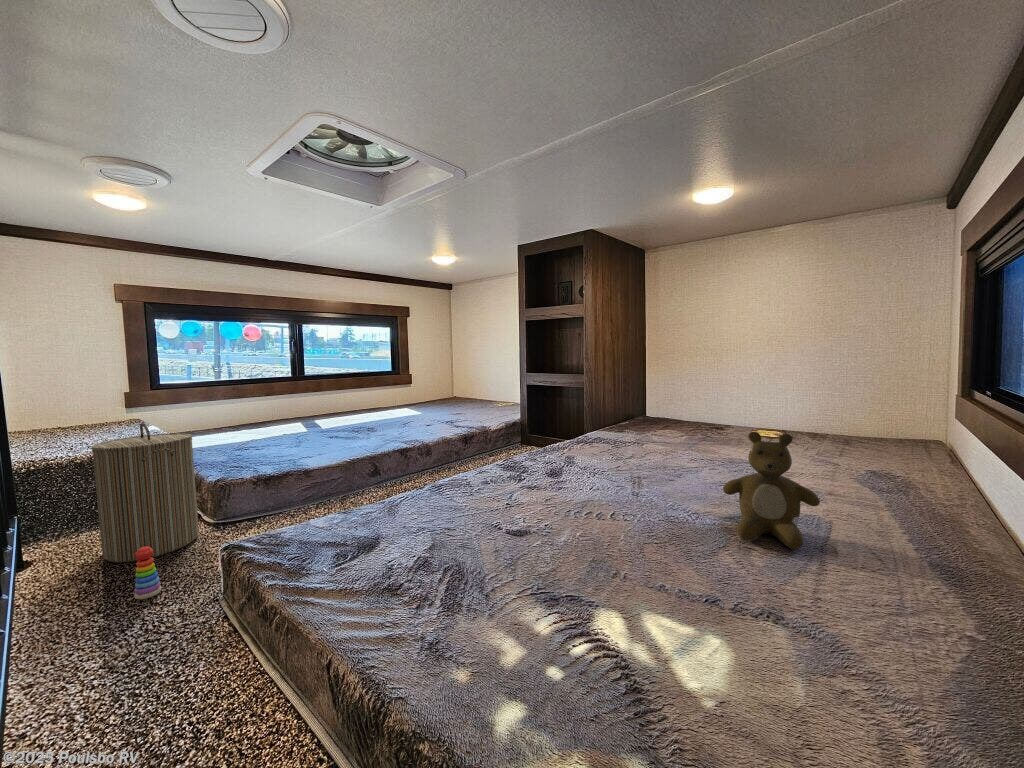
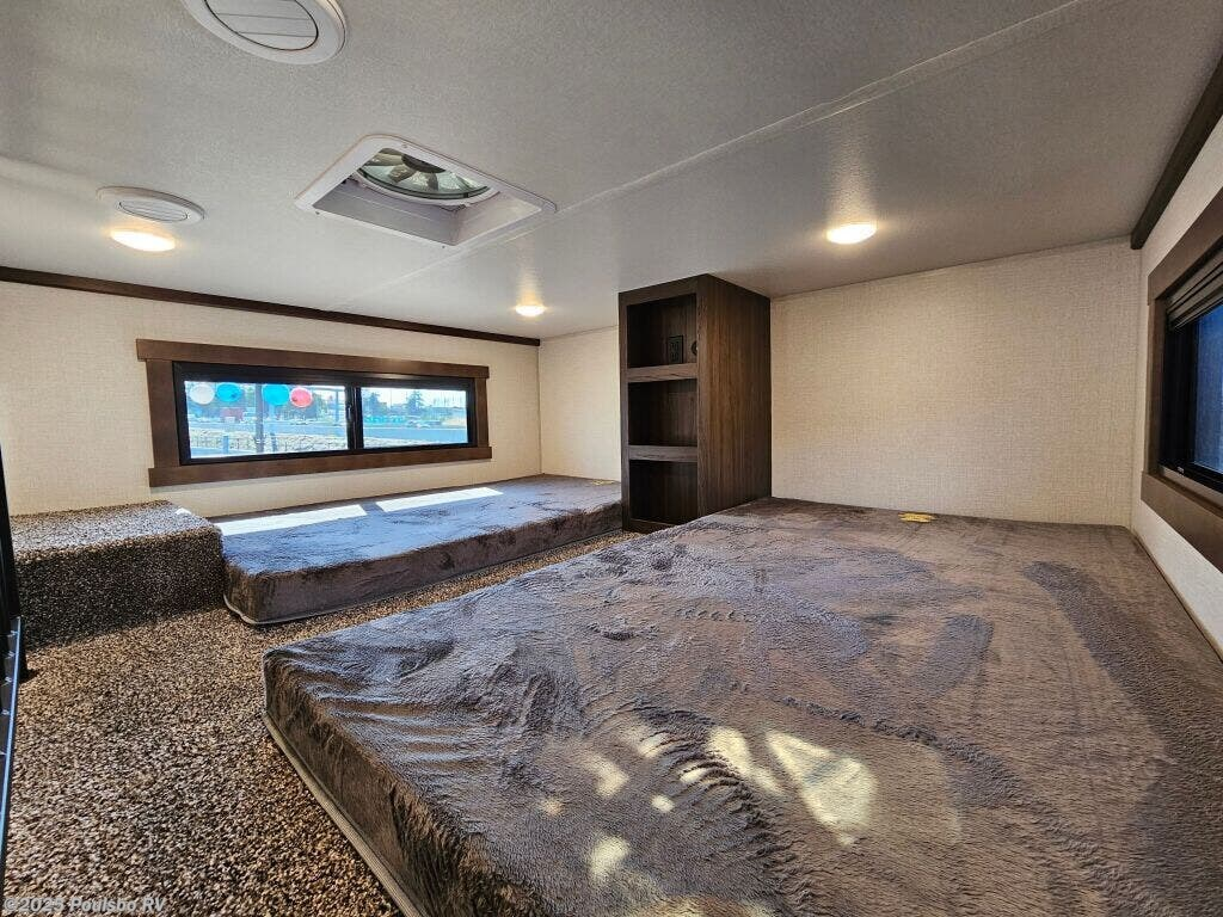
- laundry hamper (148, 484)
- teddy bear (769, 485)
- stacking toy (146, 570)
